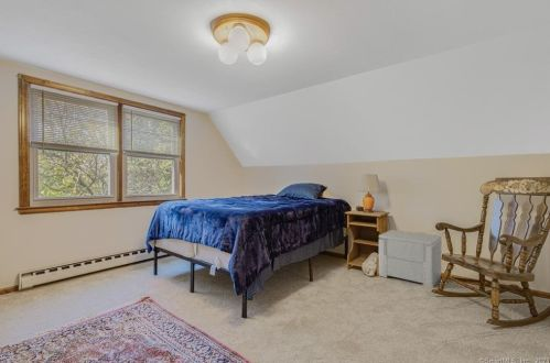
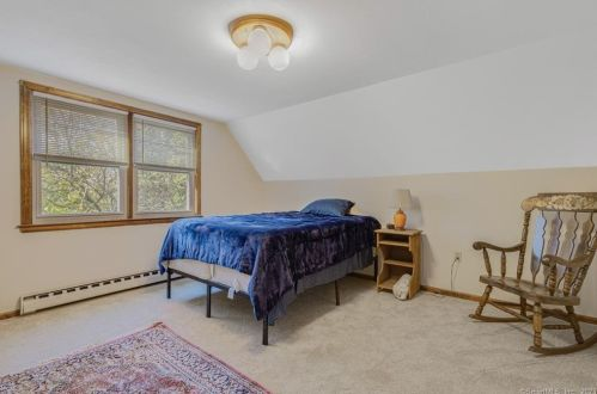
- nightstand (409, 255)
